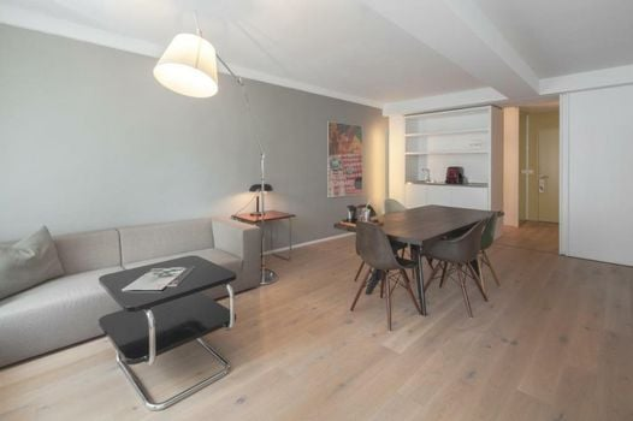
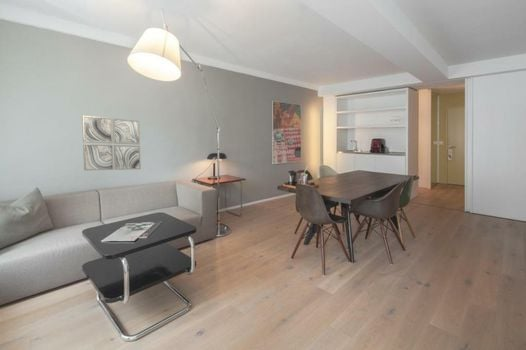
+ wall art (114, 143)
